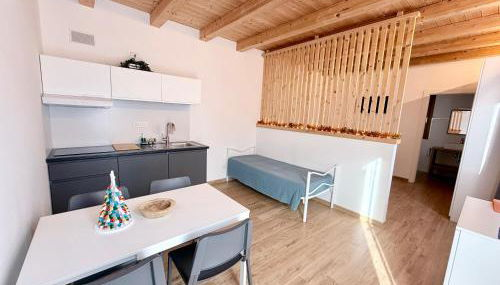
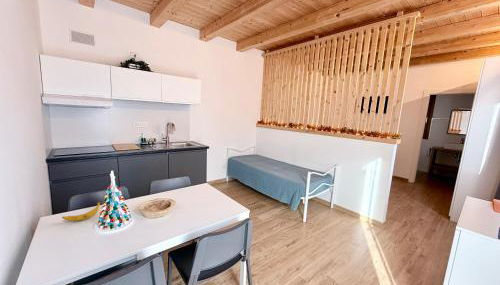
+ banana (82, 214)
